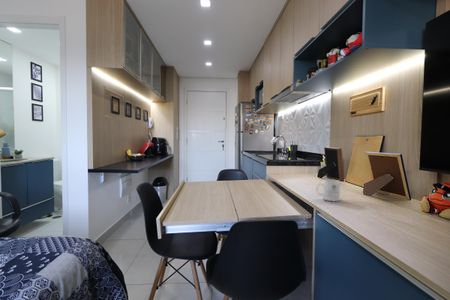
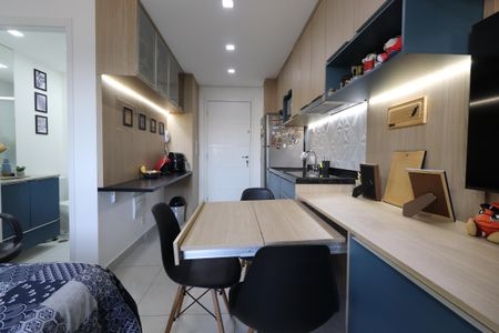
- mug (327, 189)
